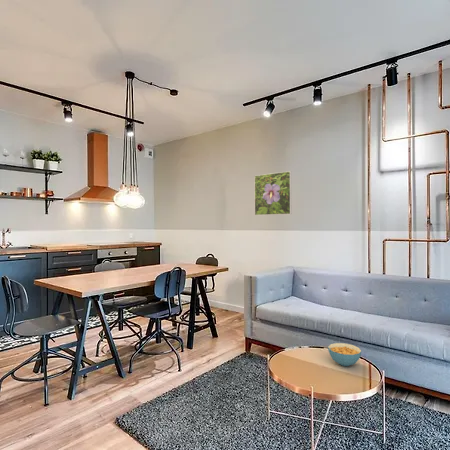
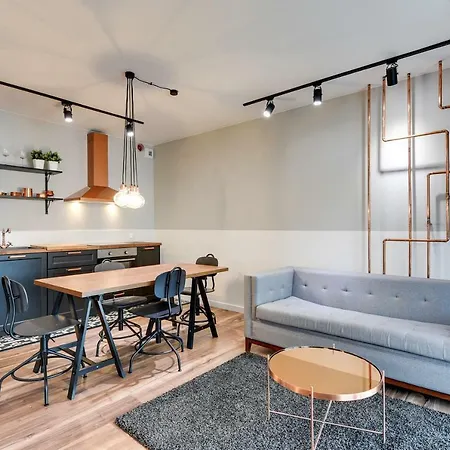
- cereal bowl (344, 356)
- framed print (272, 194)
